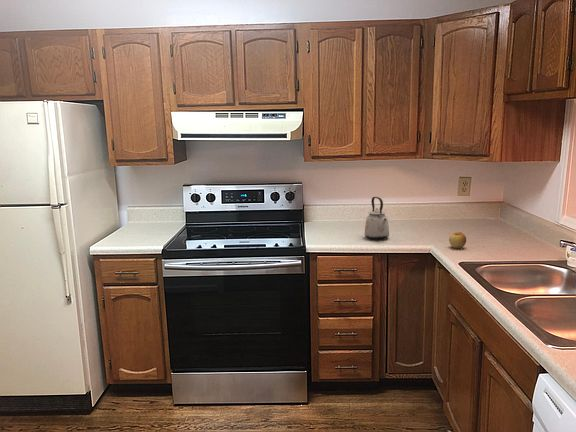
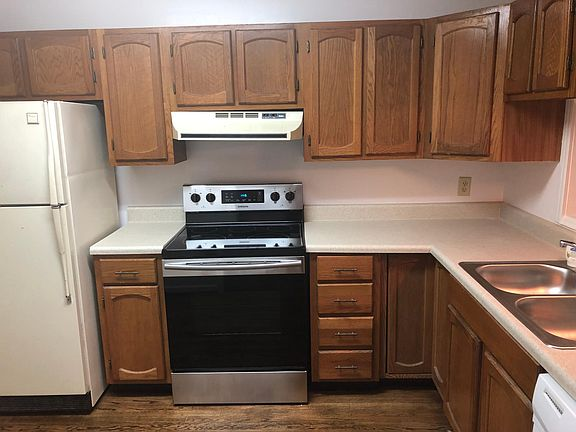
- apple (457, 239)
- kettle (378, 218)
